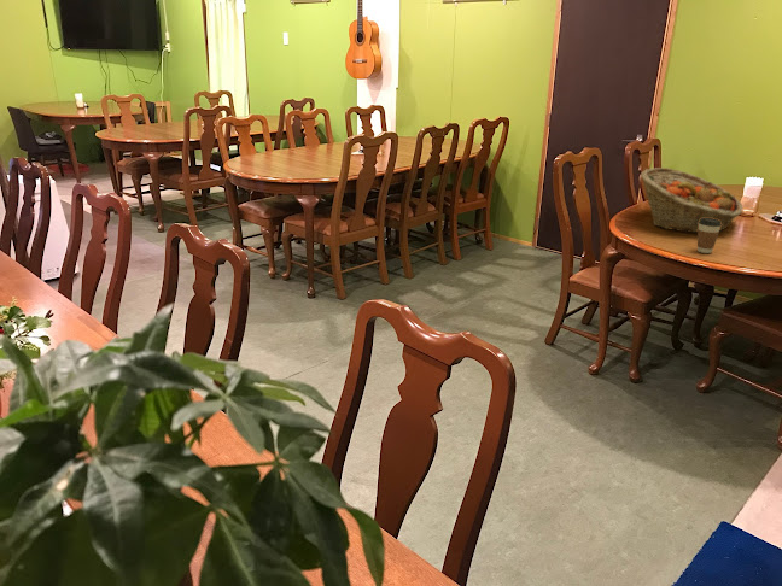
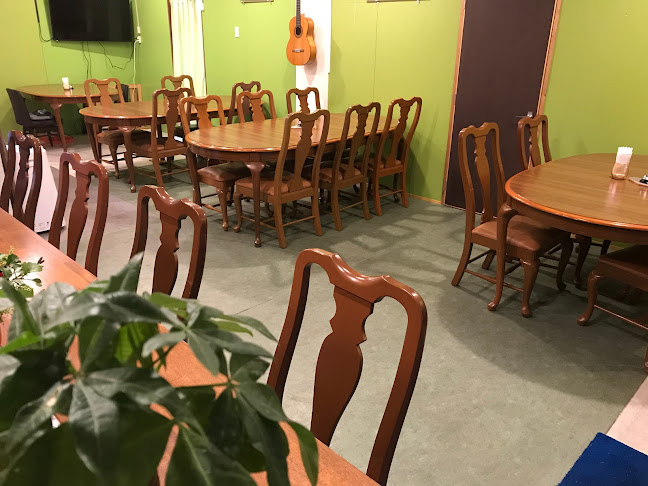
- fruit basket (689, 199)
- coffee cup (707, 235)
